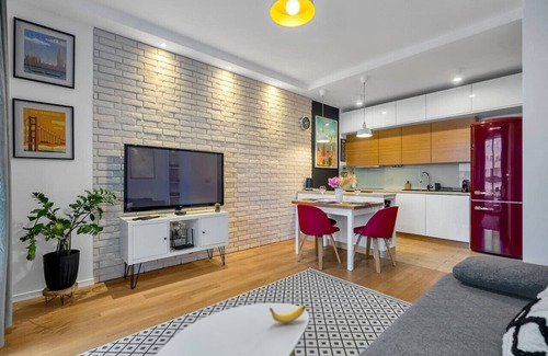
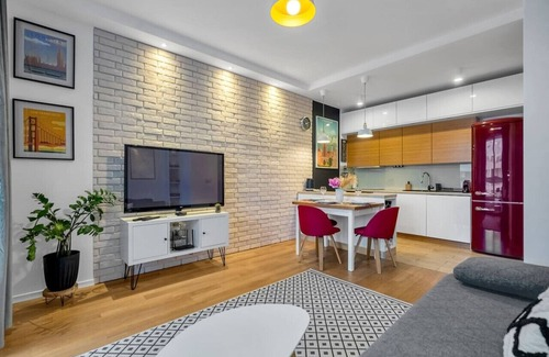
- banana (287, 313)
